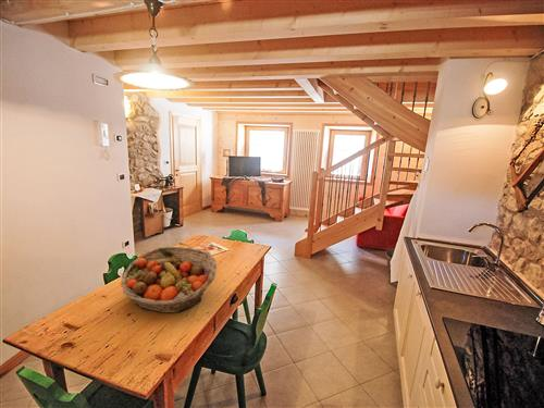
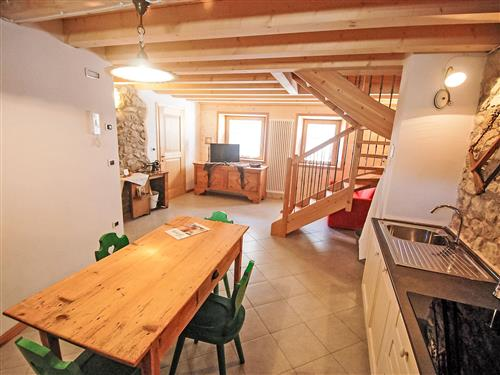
- fruit basket (171, 277)
